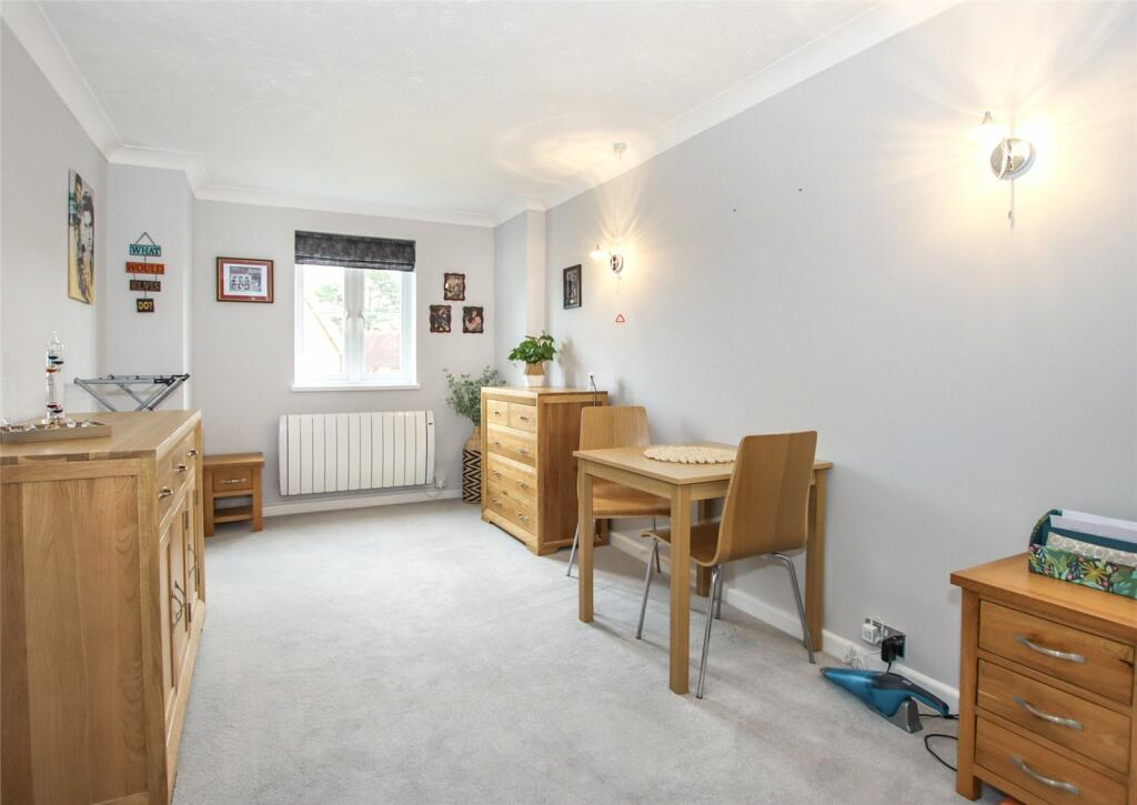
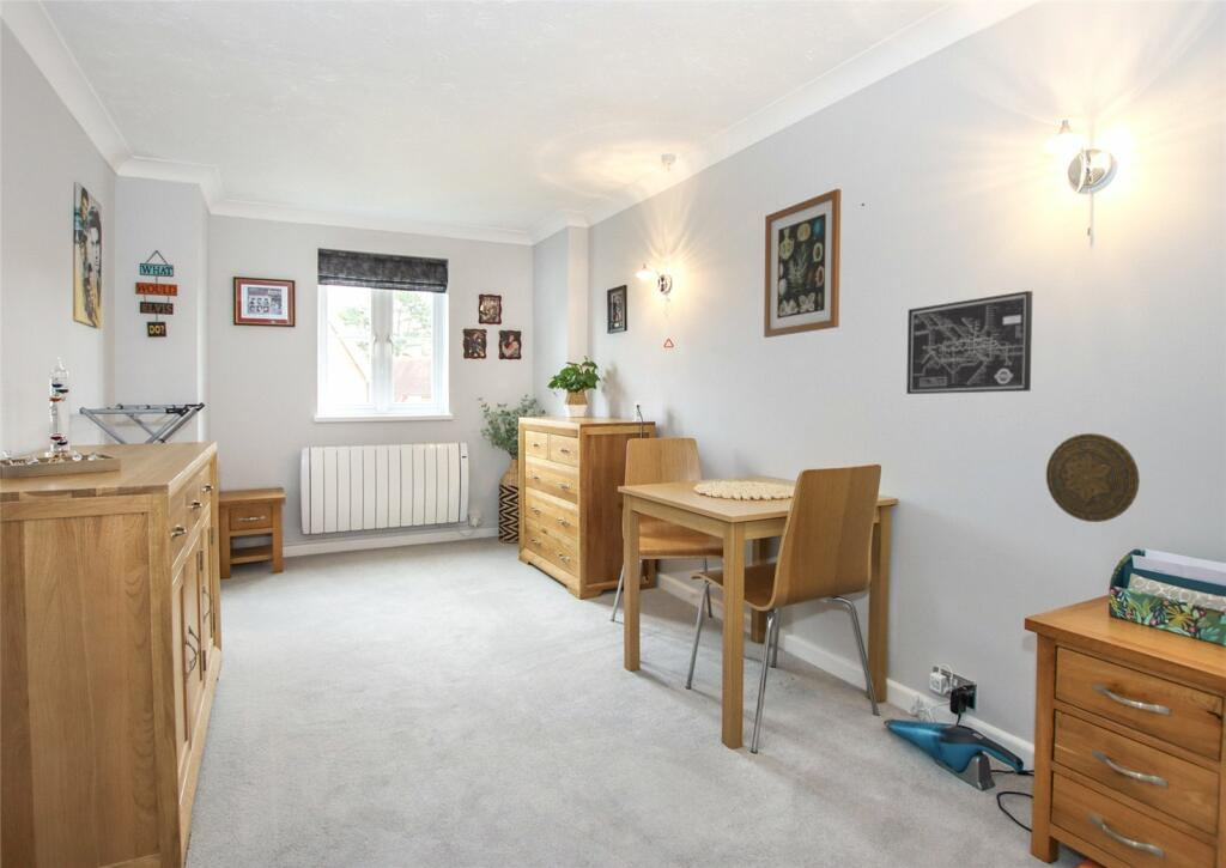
+ wall art (800, 268)
+ wall art (964, 346)
+ decorative plate (1087, 478)
